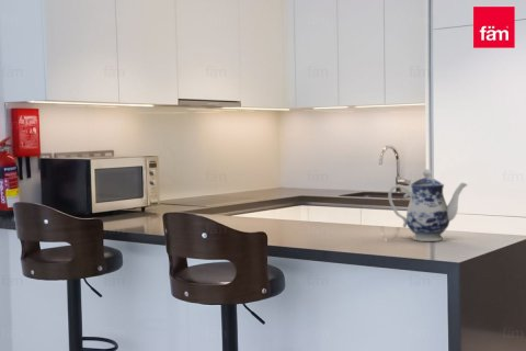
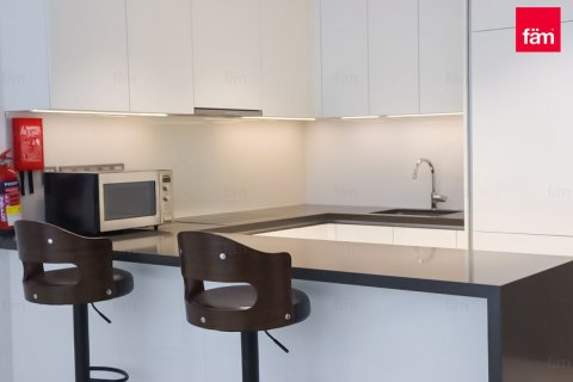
- teapot (427, 204)
